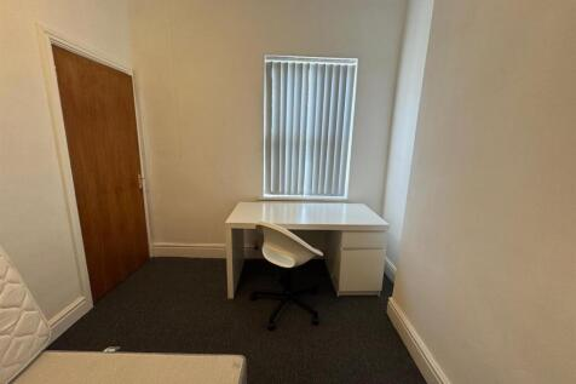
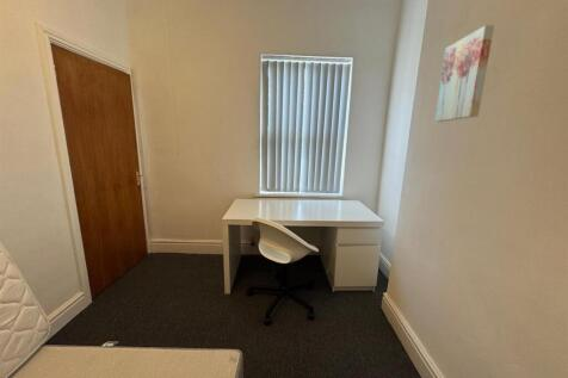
+ wall art (461, 80)
